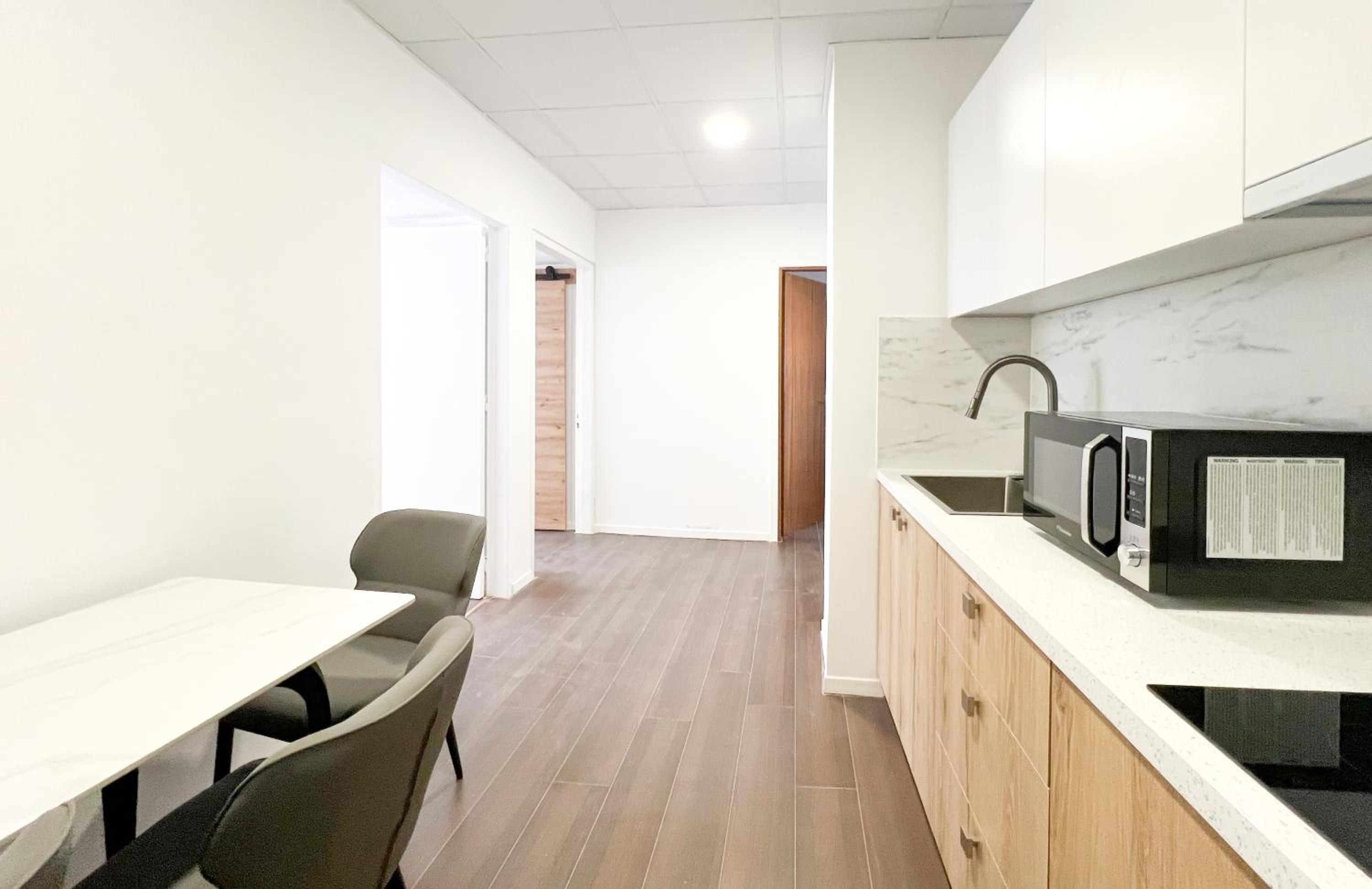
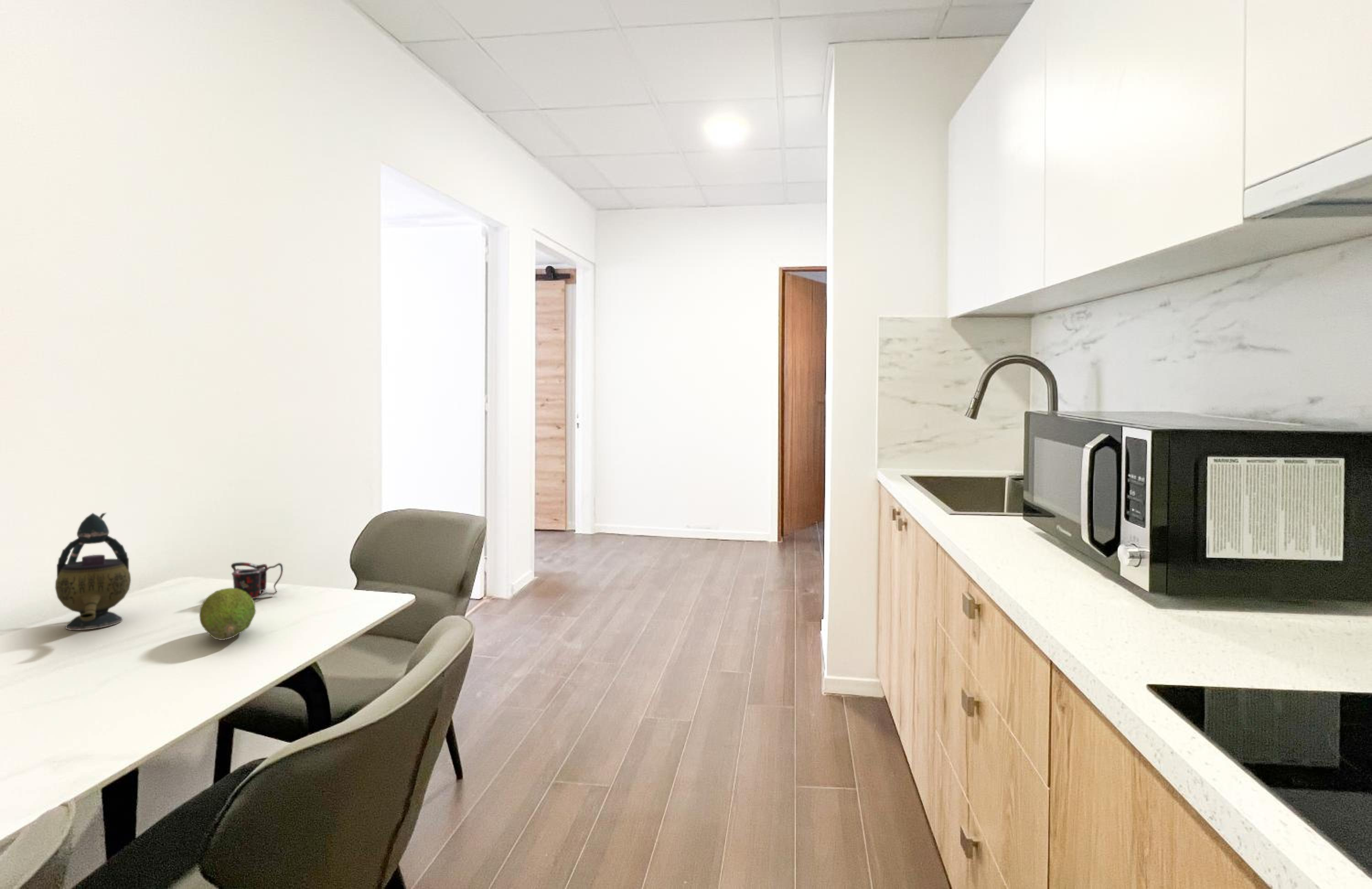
+ fruit (228, 613)
+ teapot (92, 571)
+ mug (257, 577)
